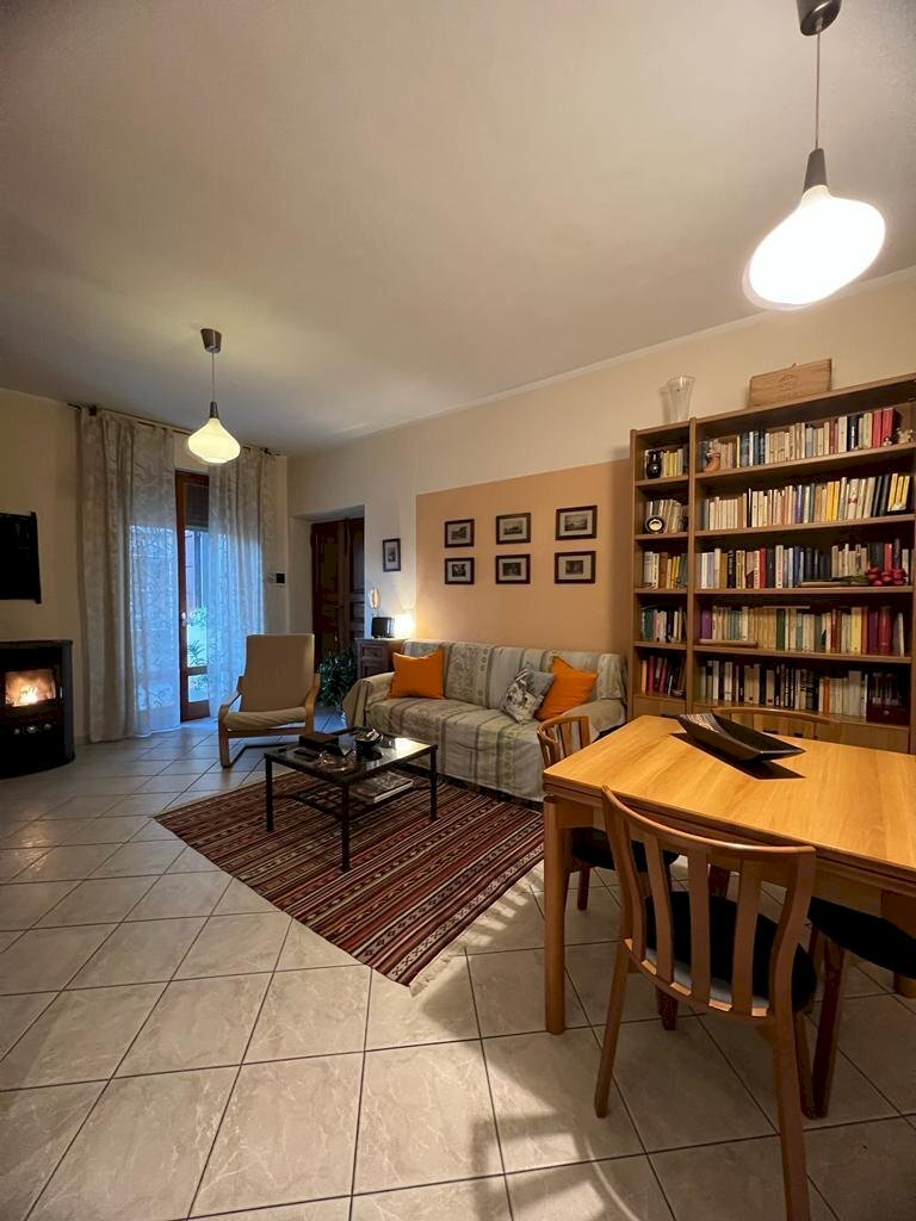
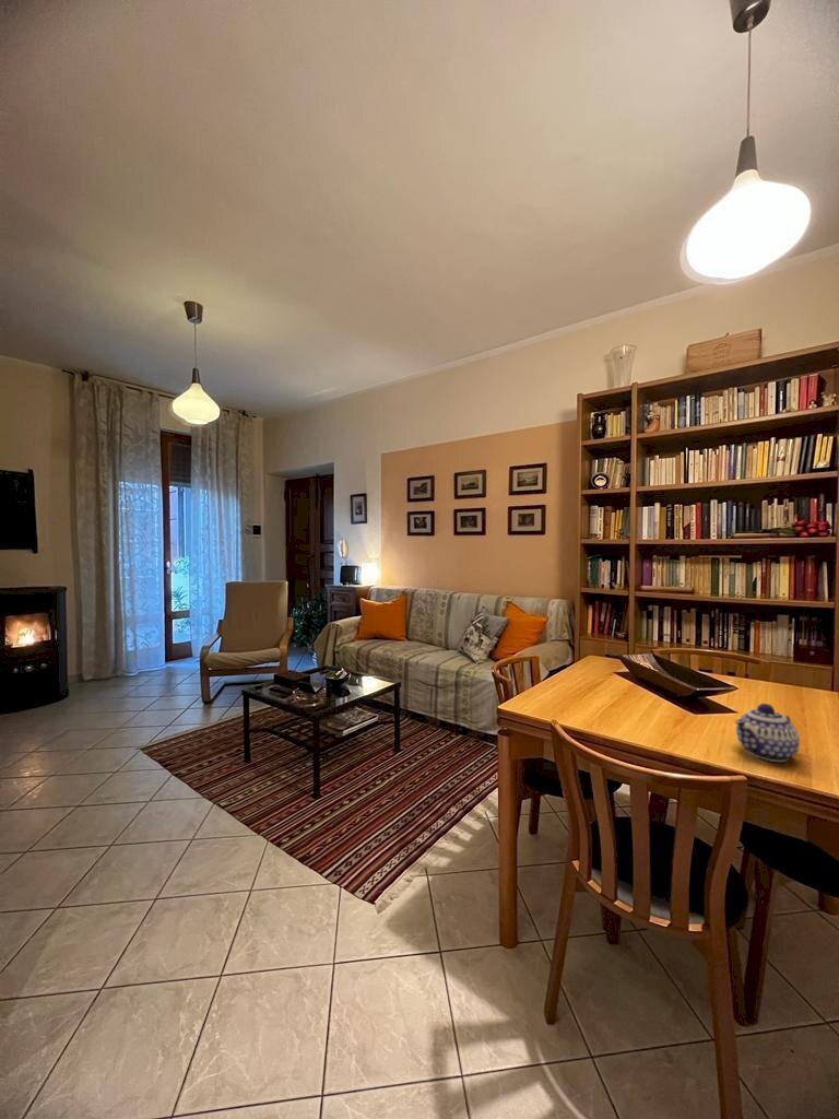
+ teapot (766, 729)
